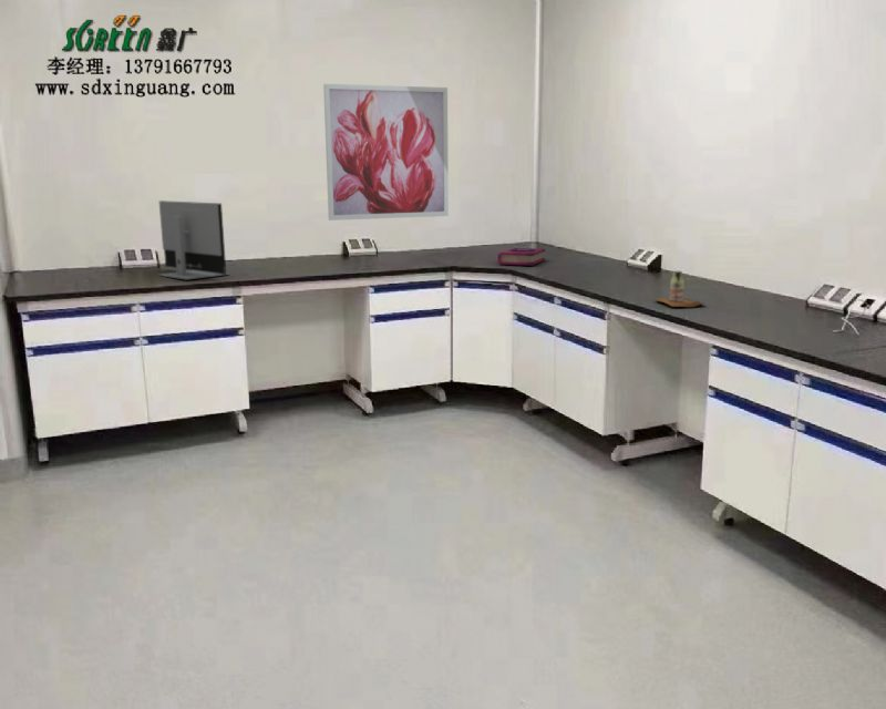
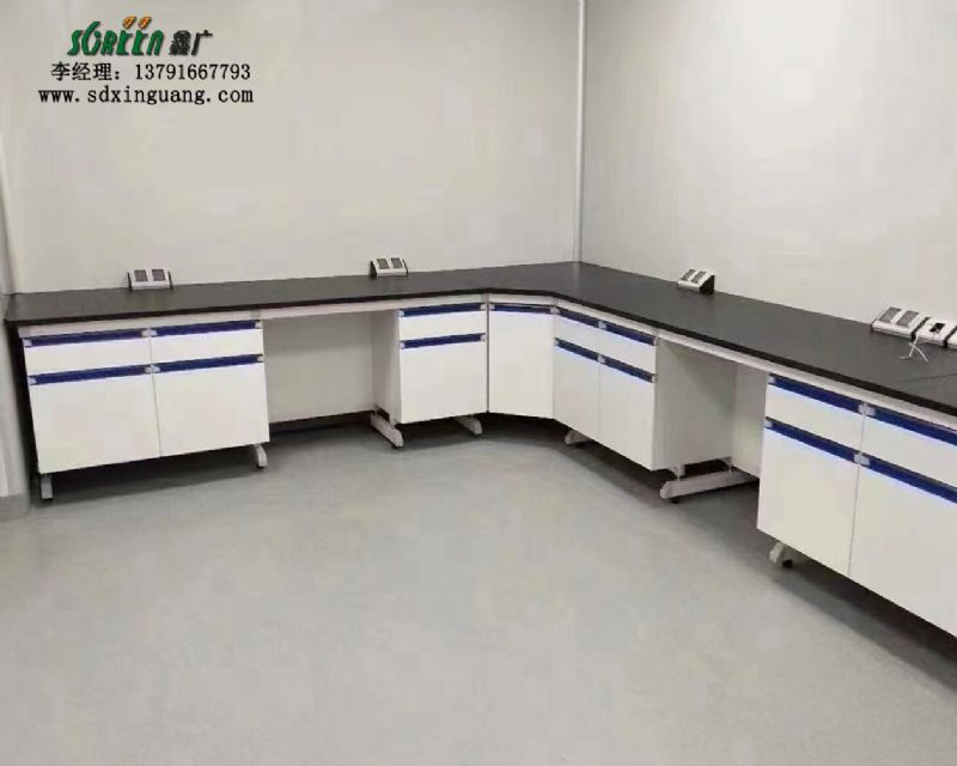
- wall art (389, 153)
- monitor (192, 238)
- book (522, 256)
- bottle (680, 287)
